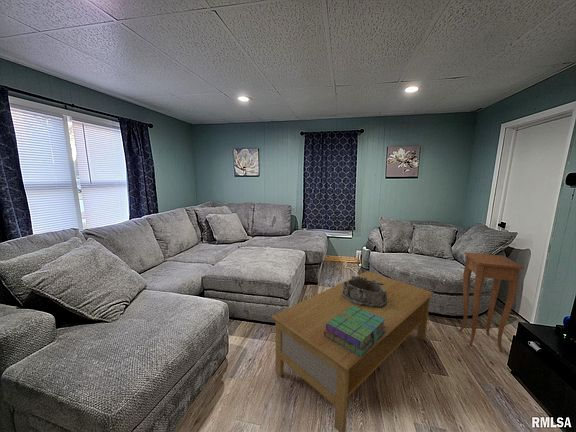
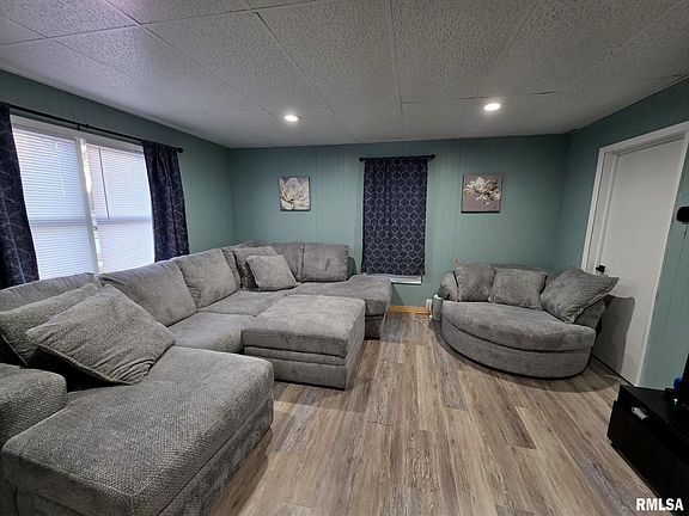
- coffee table (364, 310)
- stack of books (355, 327)
- side table (490, 300)
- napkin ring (363, 289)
